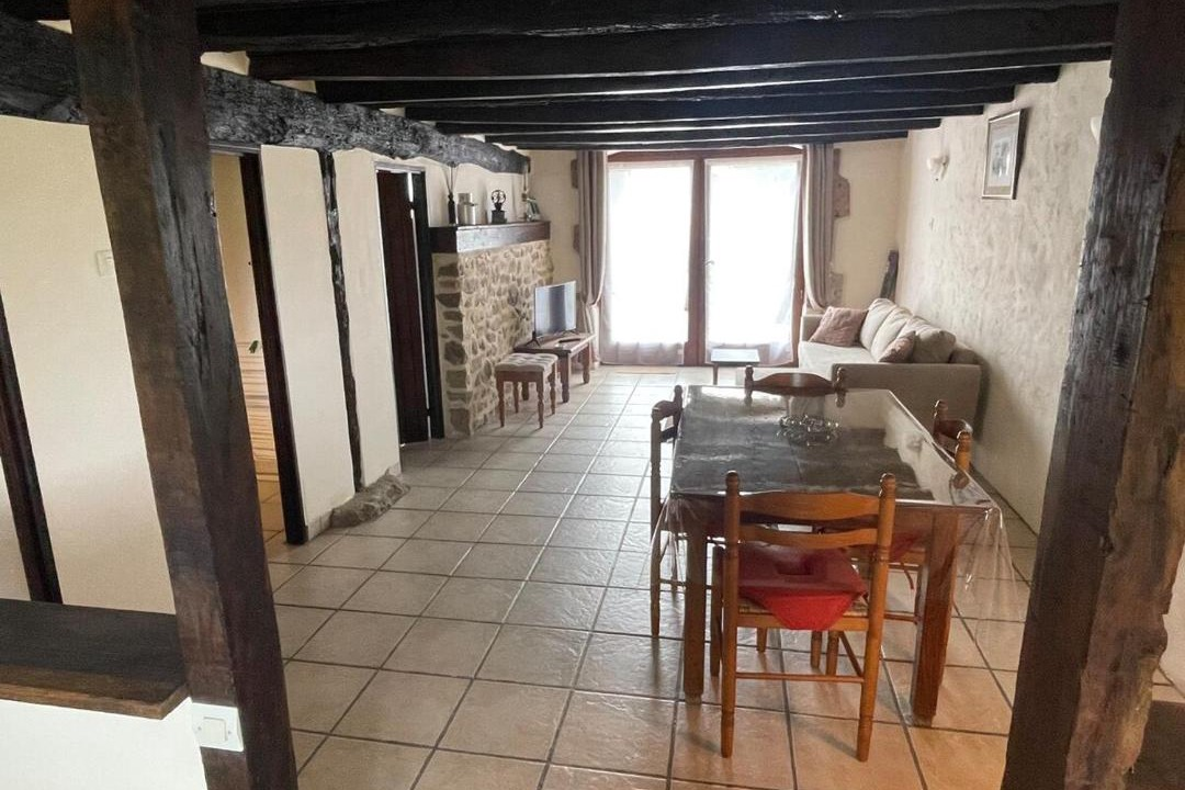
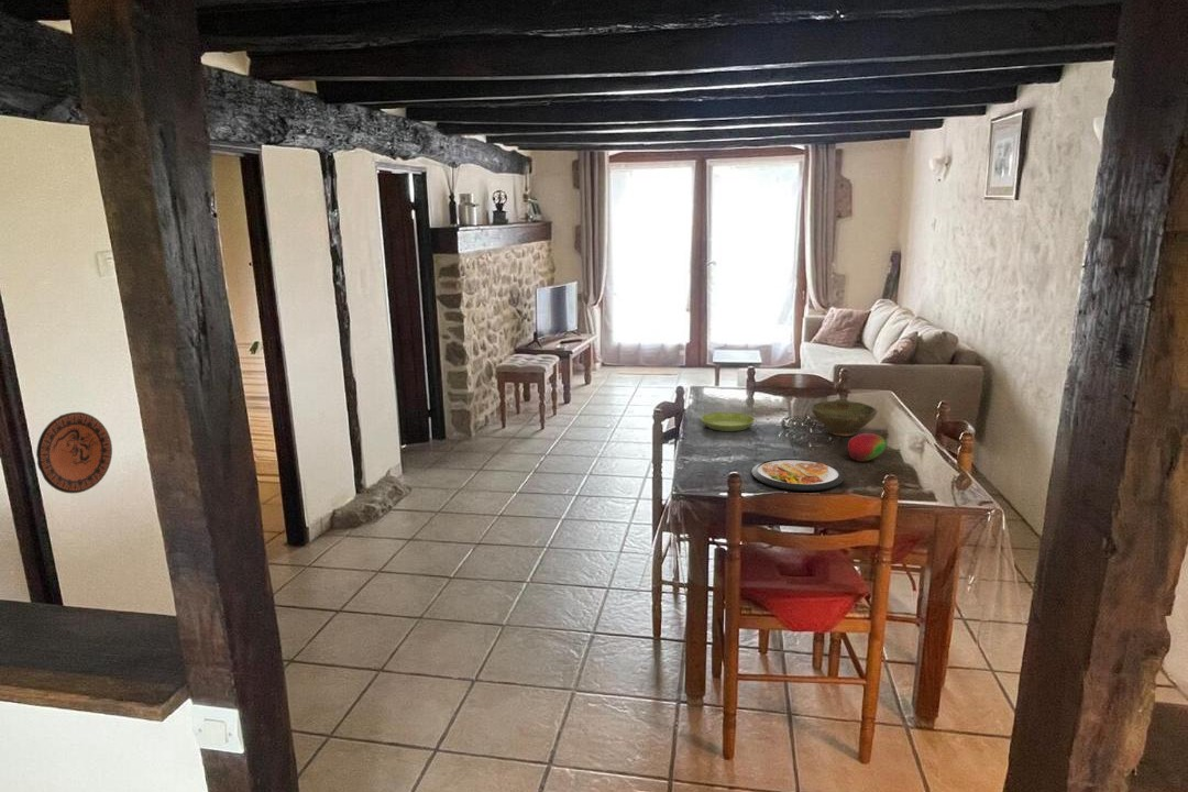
+ decorative plate (75, 452)
+ fruit (866, 447)
+ bowl (843, 420)
+ saucer (727, 421)
+ dish (796, 471)
